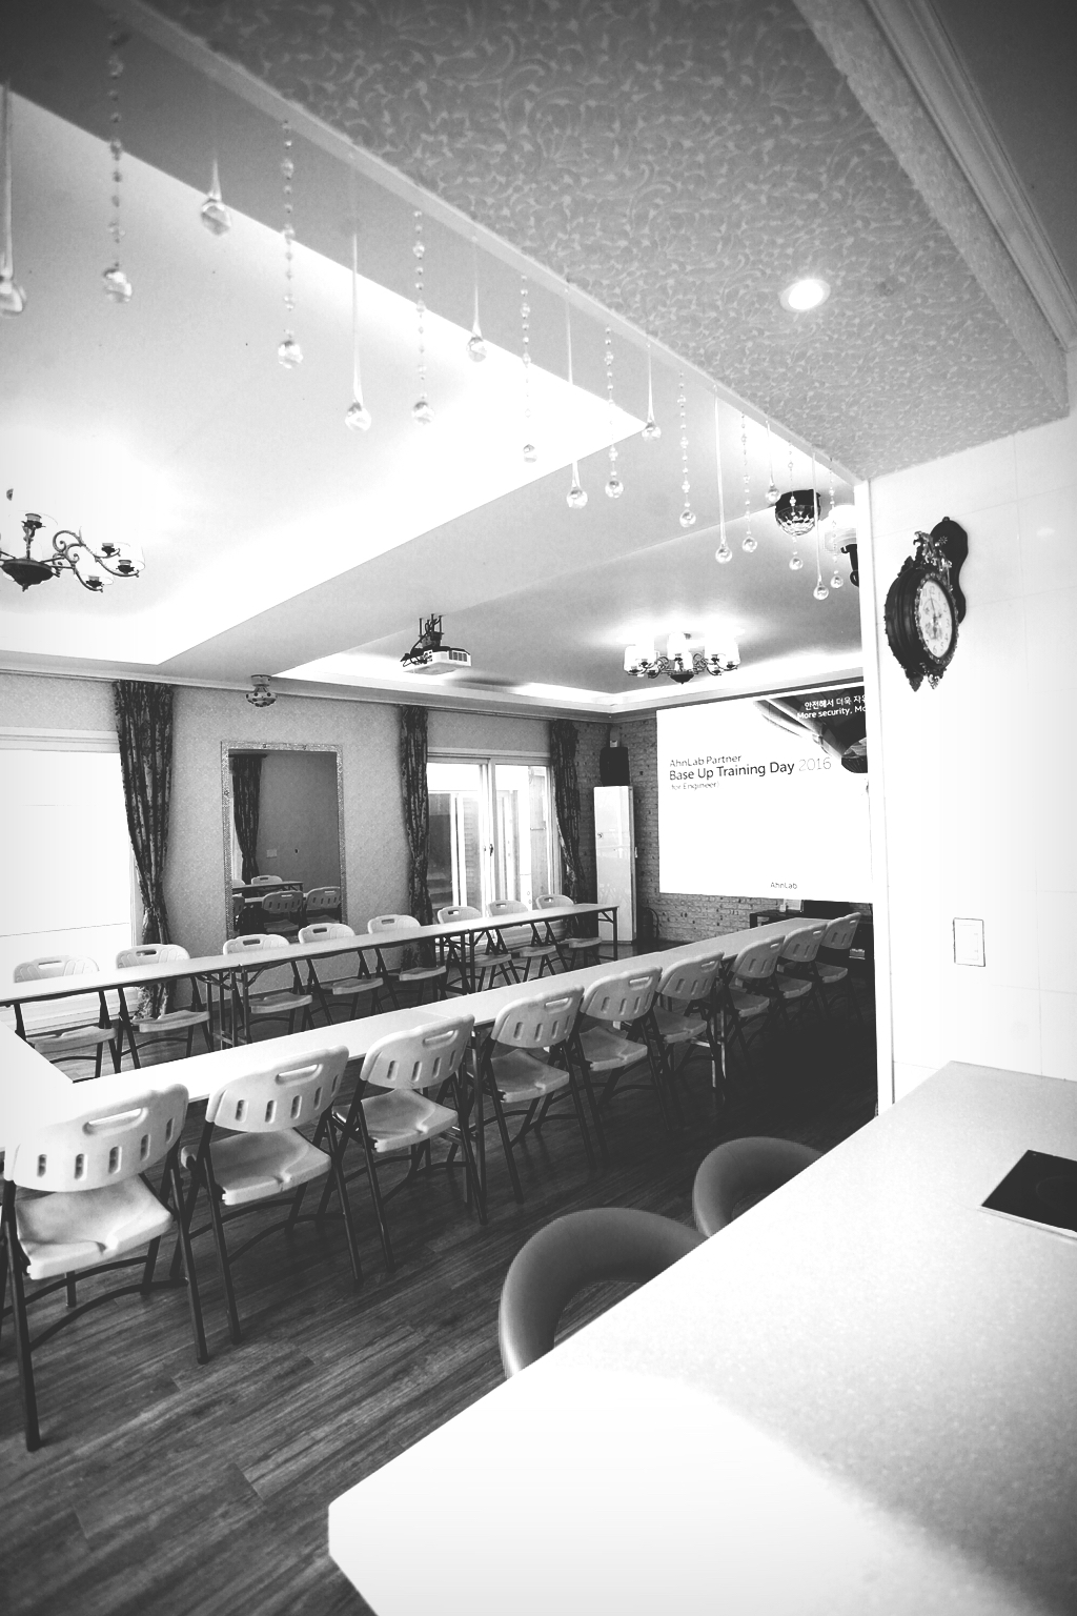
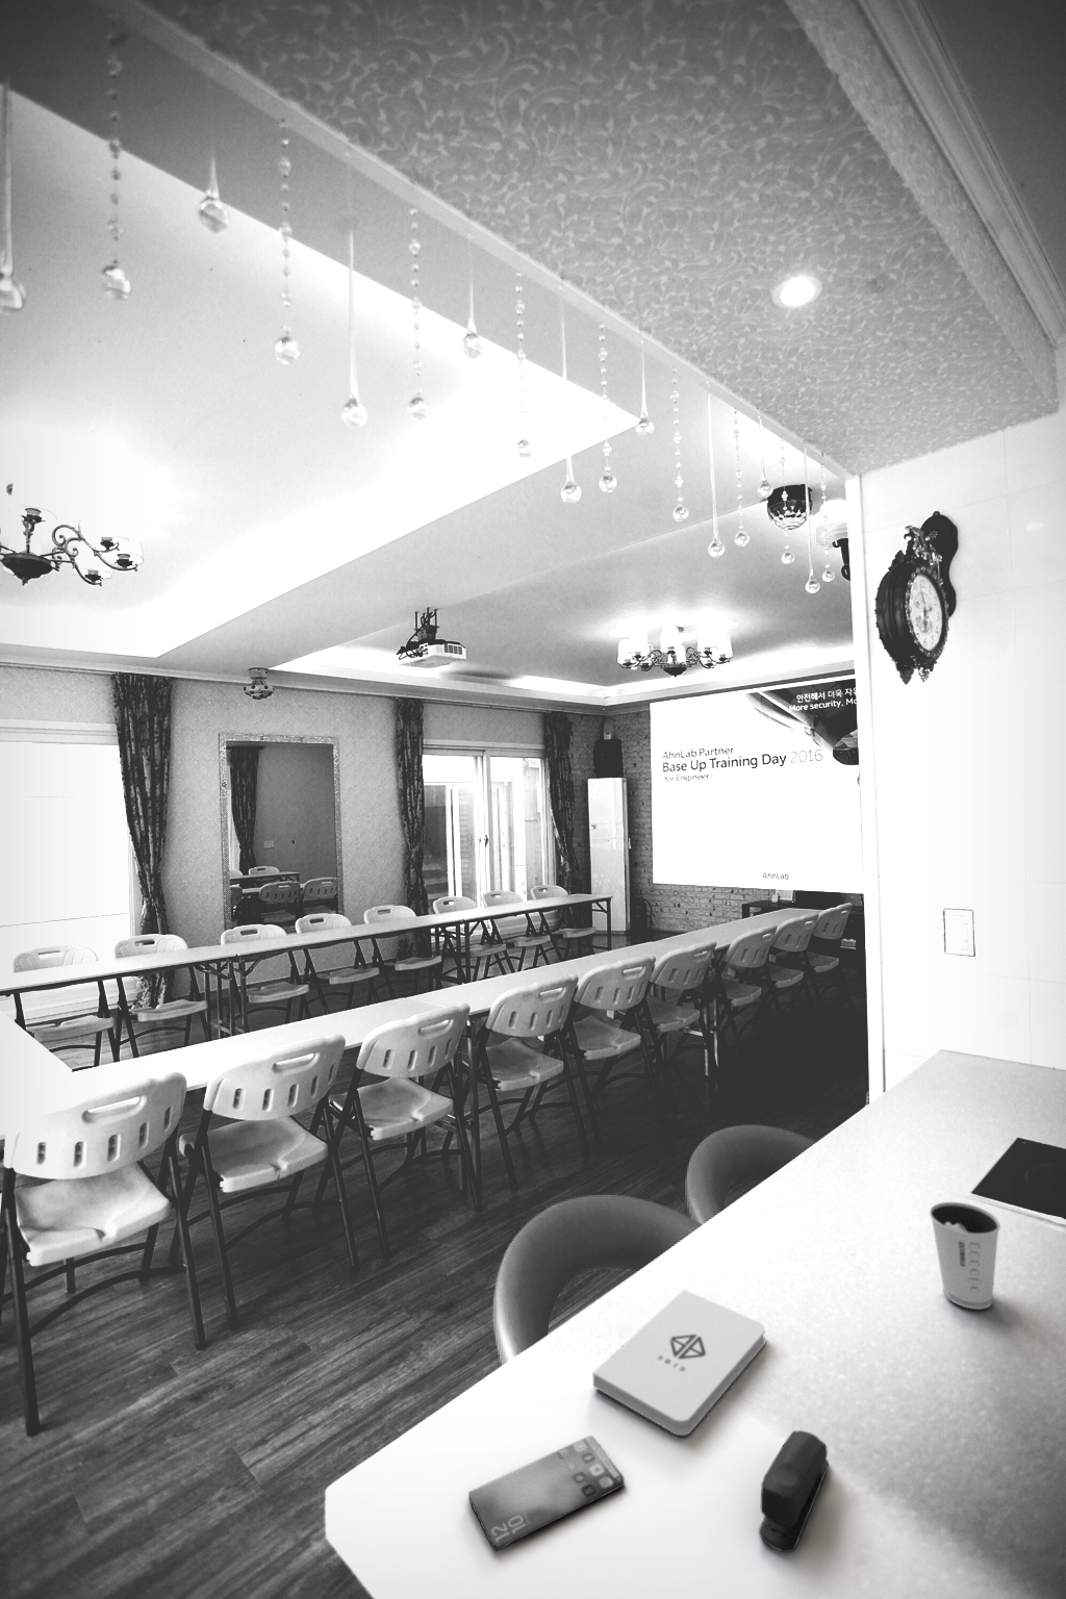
+ stapler (795, 1474)
+ notepad (684, 1355)
+ smartphone (546, 1487)
+ dixie cup (965, 1256)
